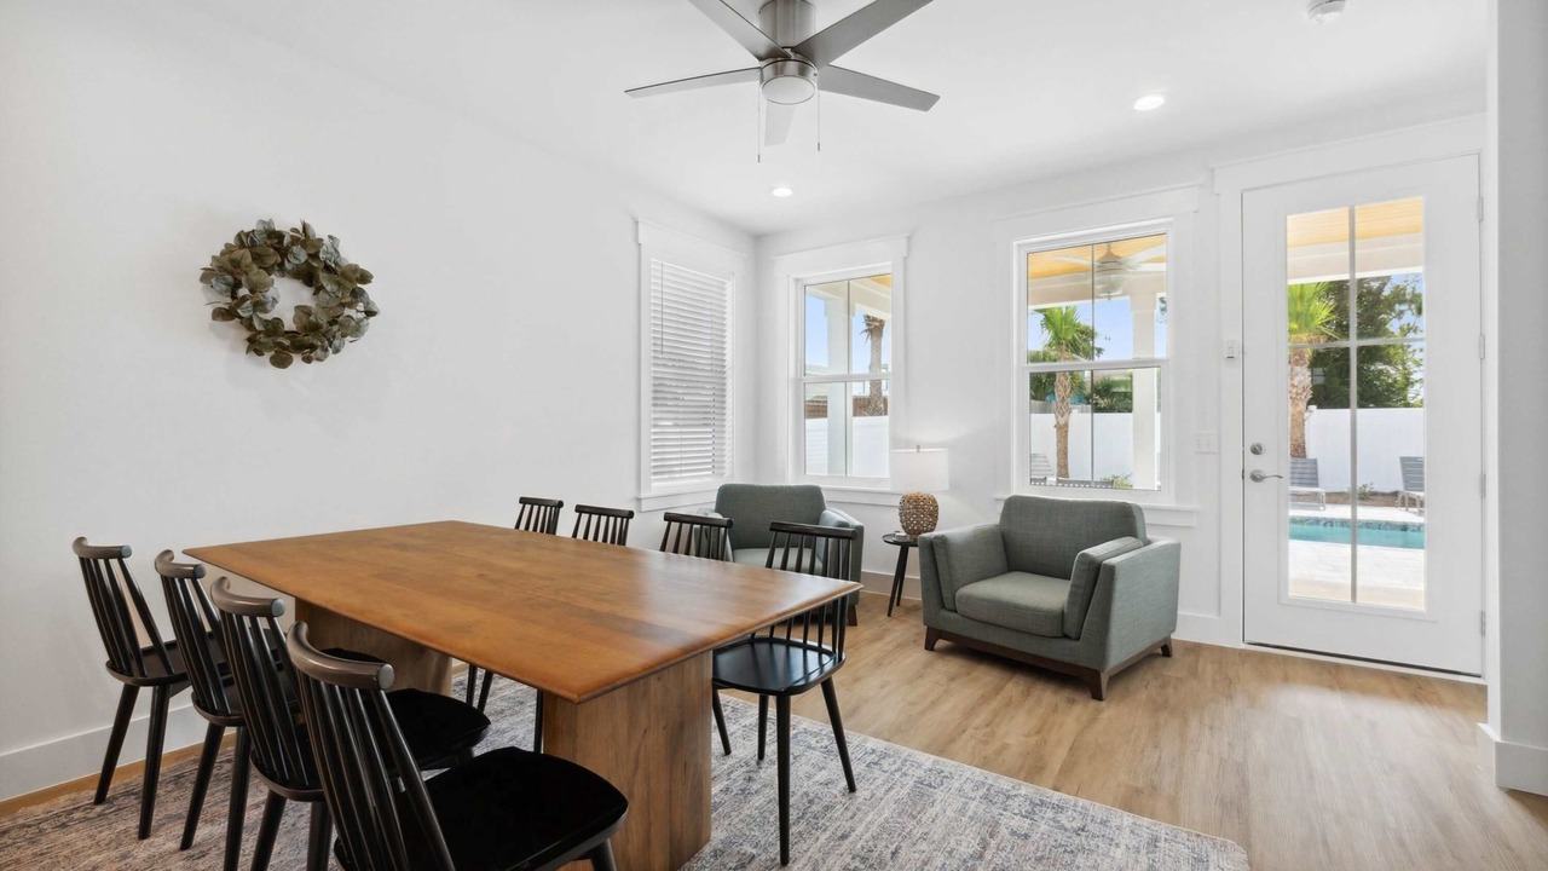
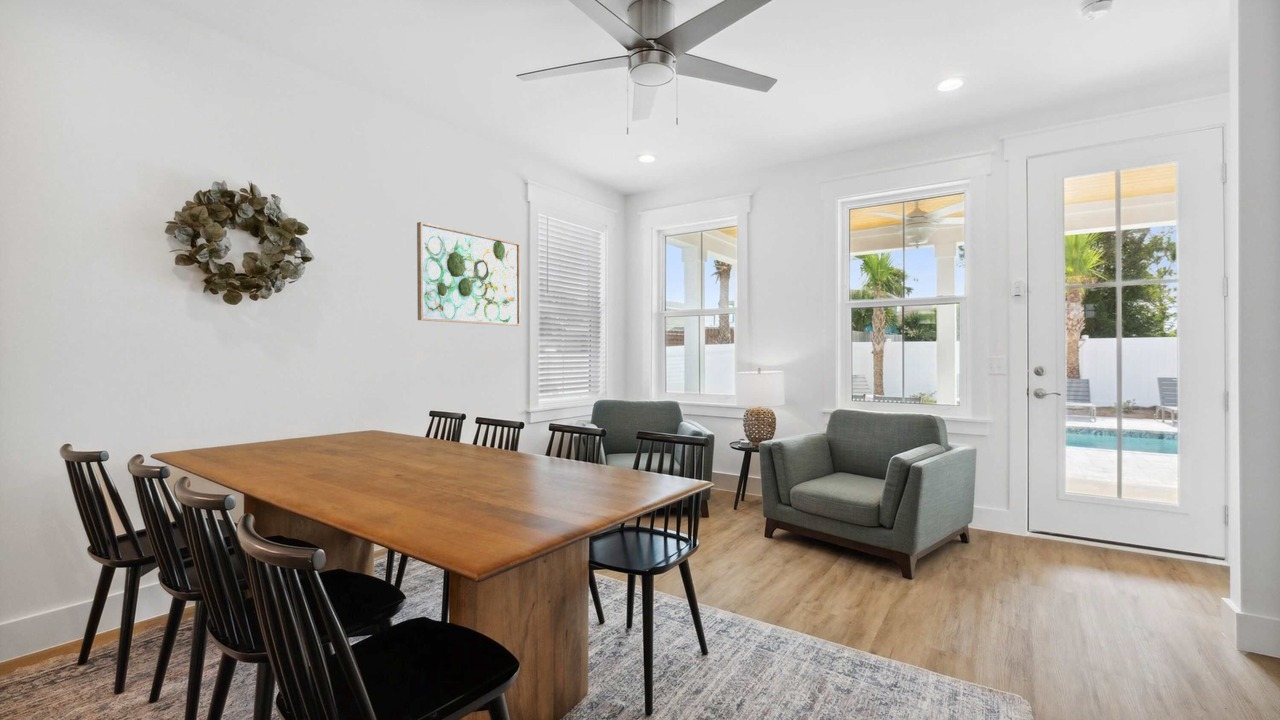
+ wall art (474, 278)
